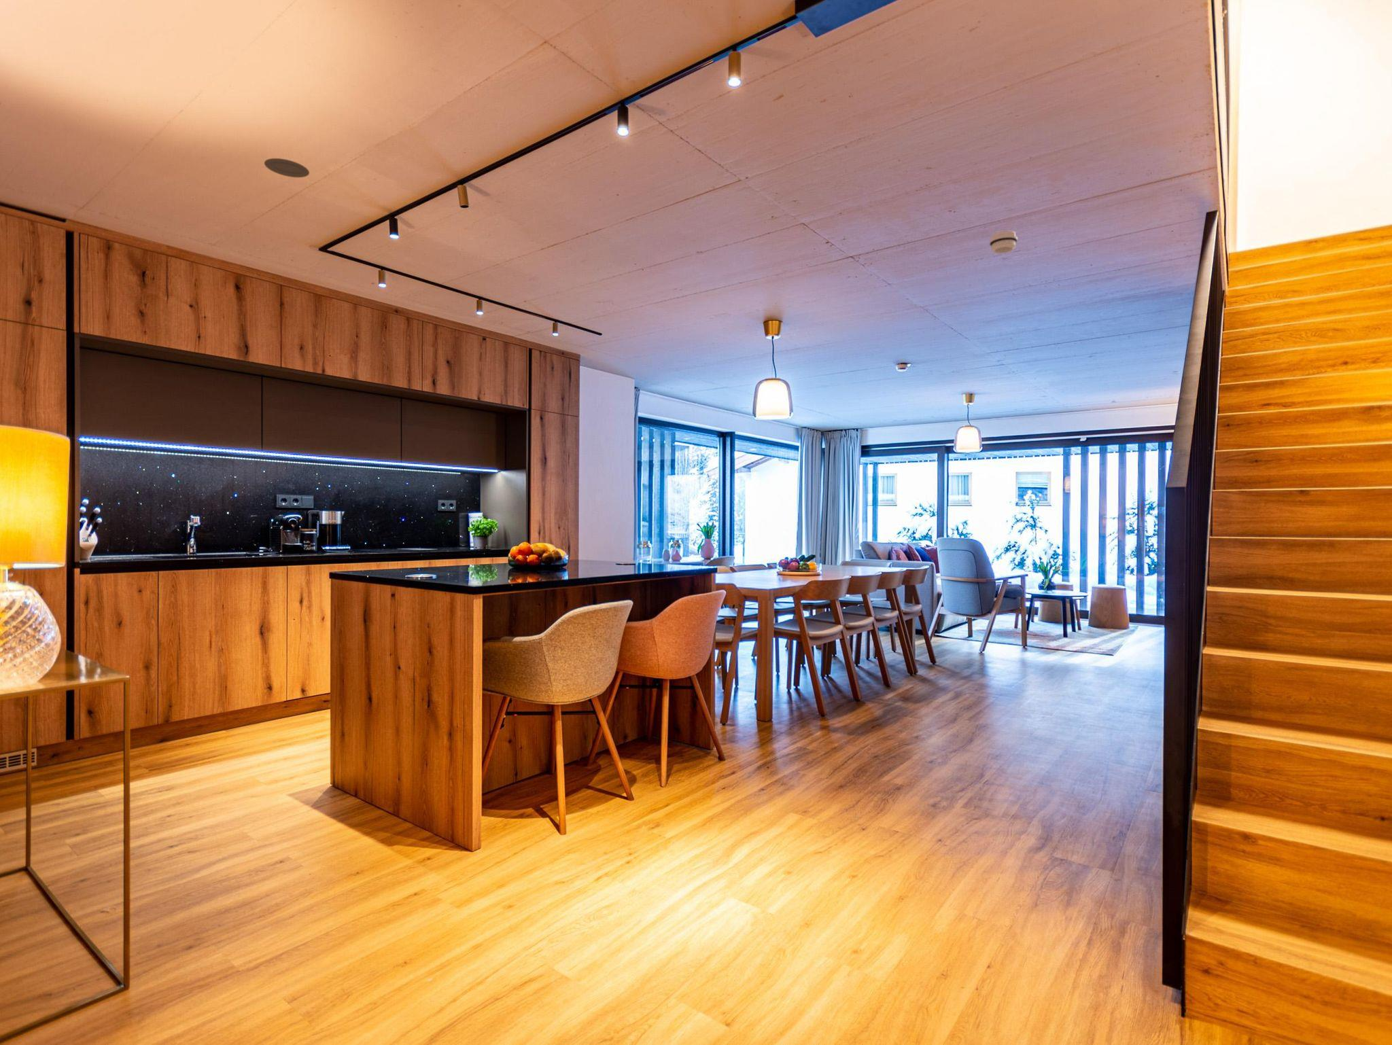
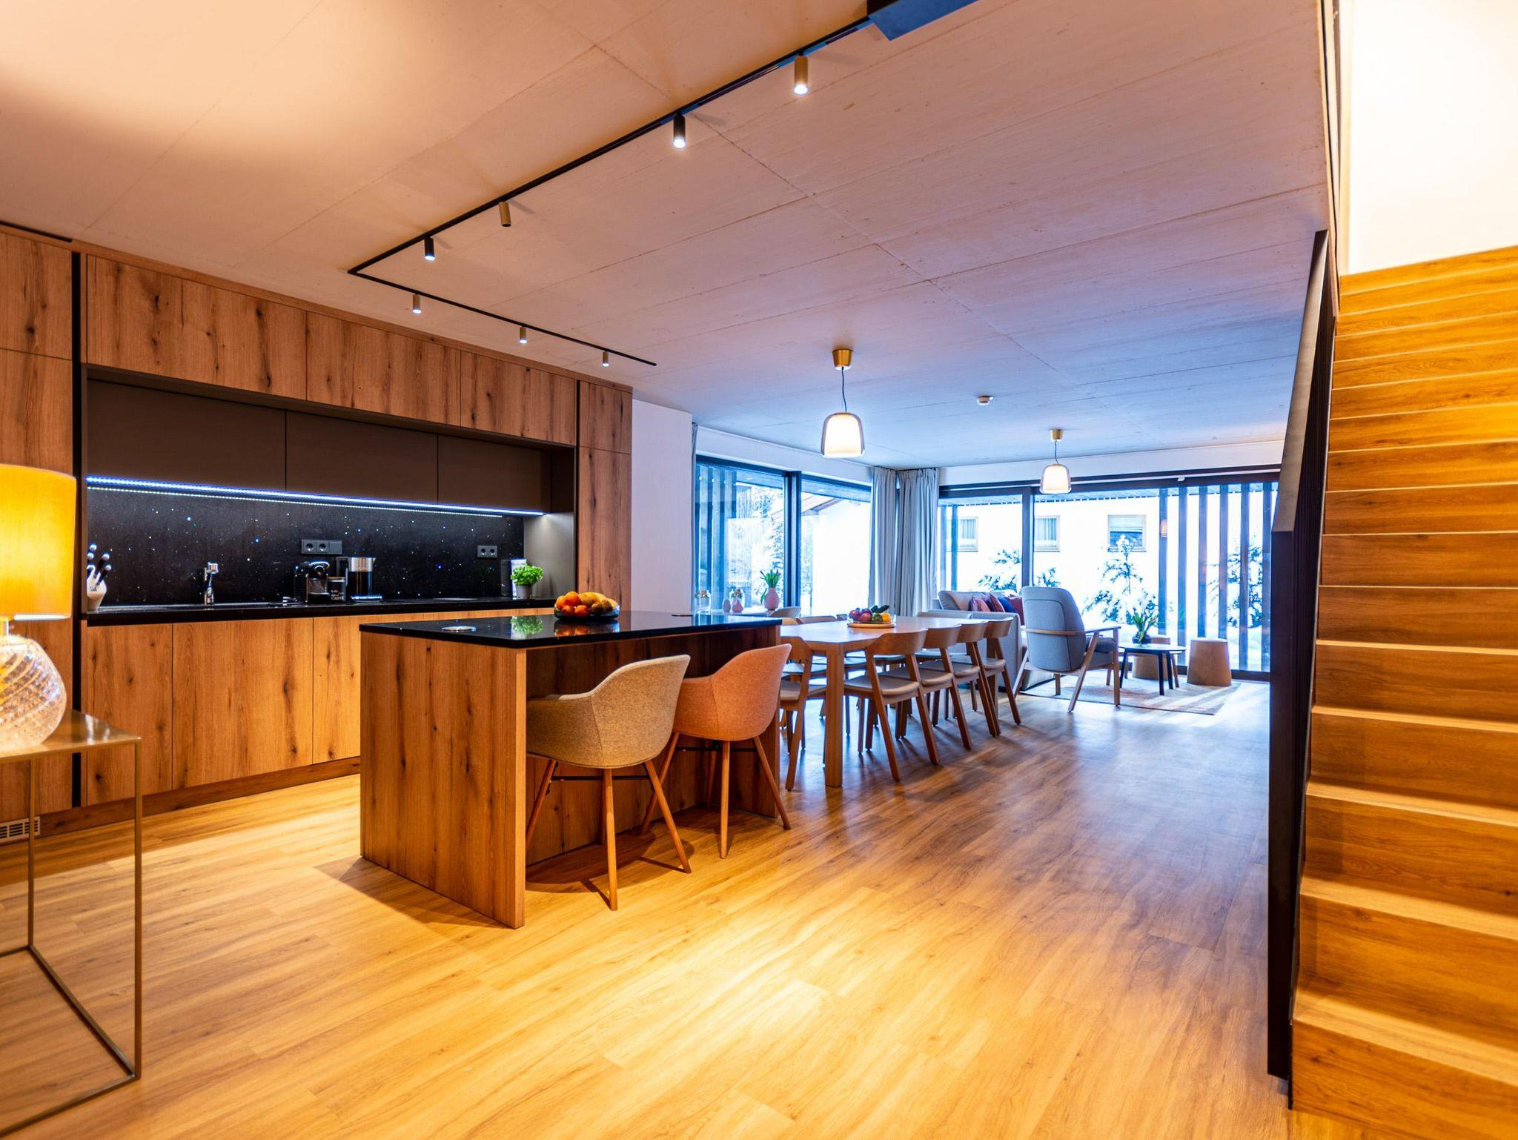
- recessed light (287, 165)
- smoke detector (1003, 241)
